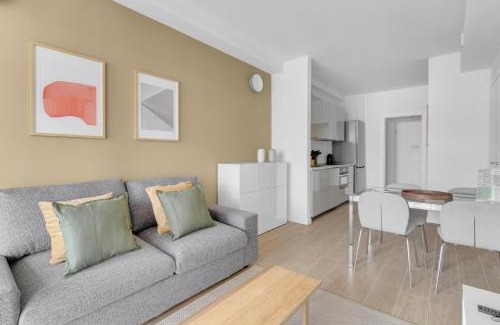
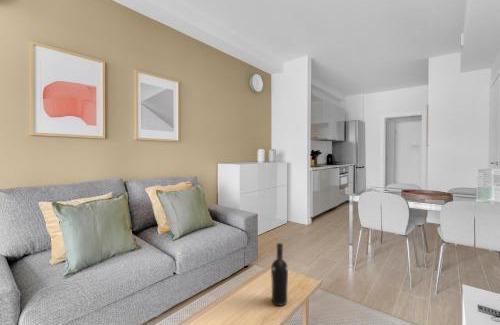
+ wine bottle (279, 272)
